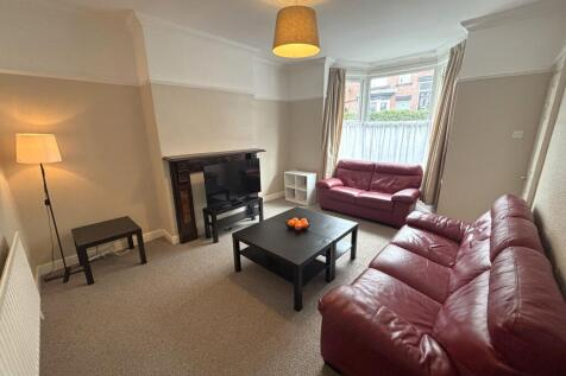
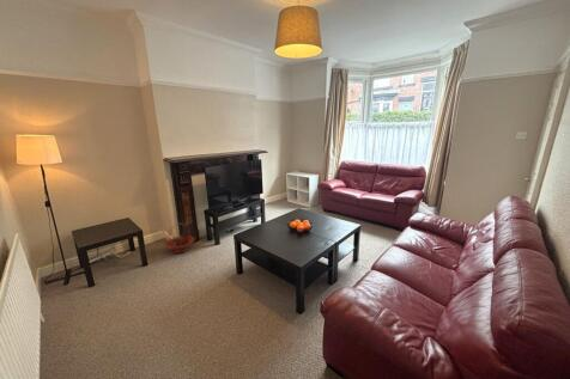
+ basket (178, 237)
